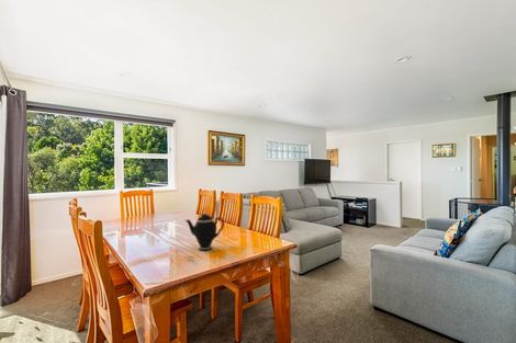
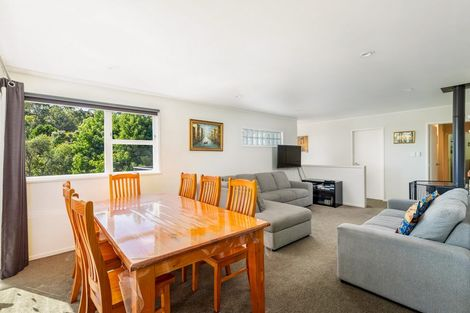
- teapot (204, 229)
